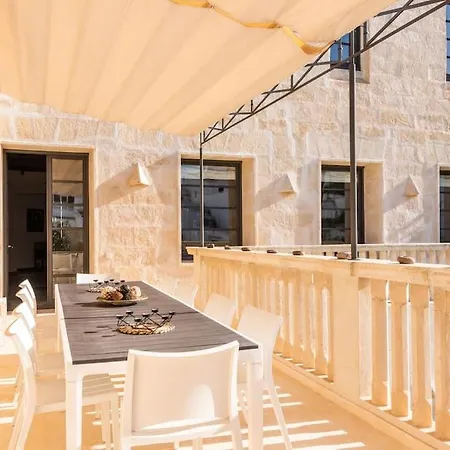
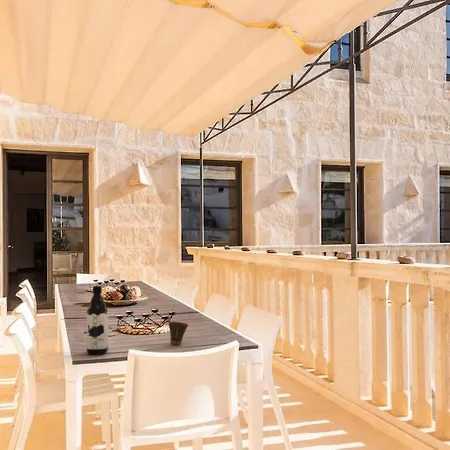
+ cup (178, 333)
+ water bottle (97, 319)
